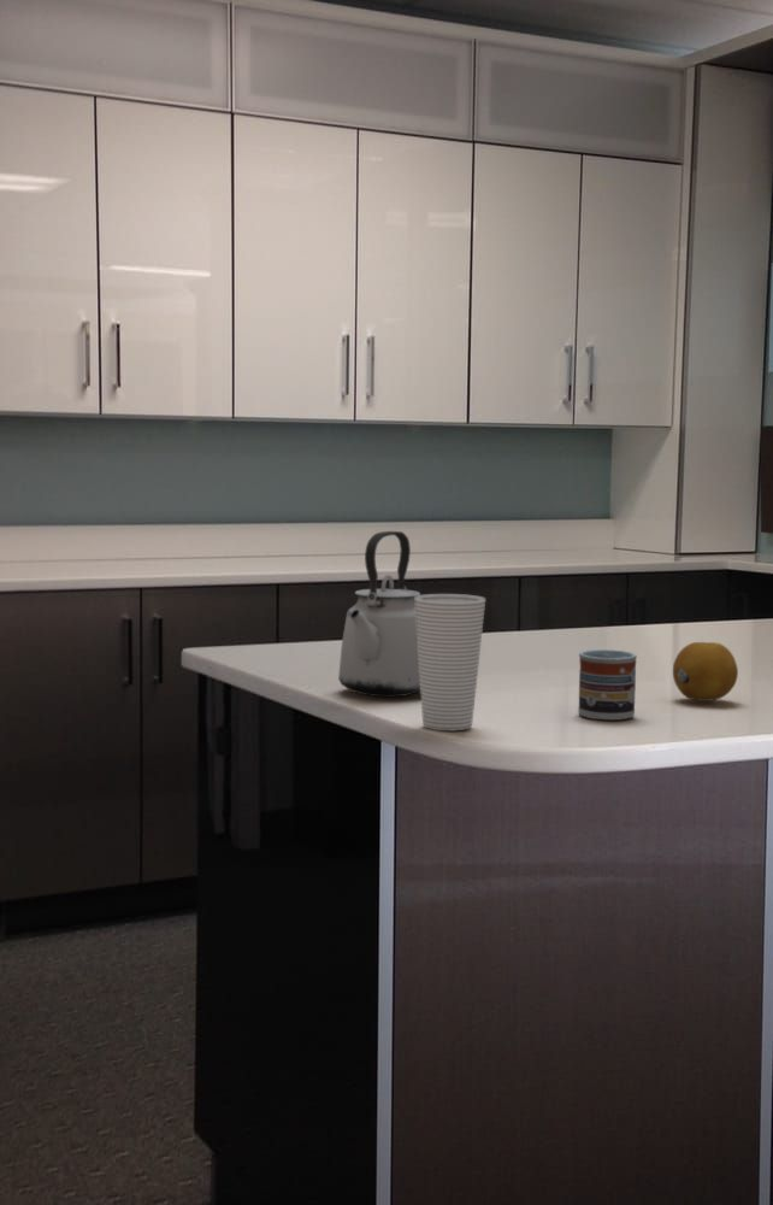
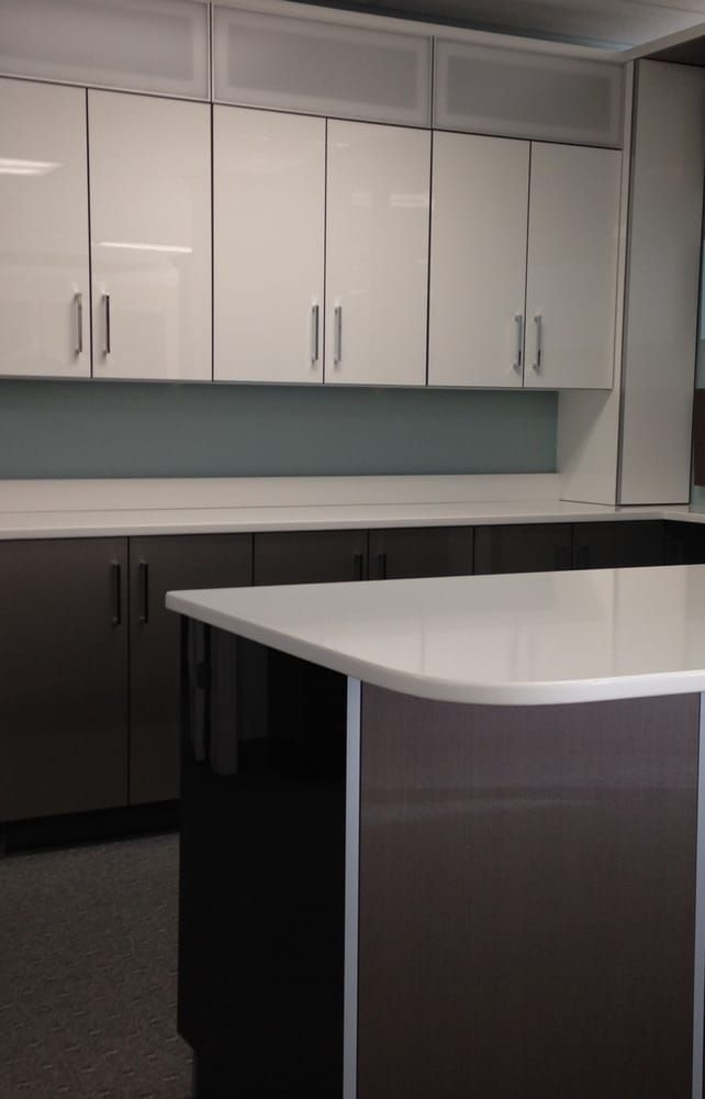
- fruit (704, 671)
- kettle (379, 613)
- cup (448, 662)
- cup (608, 682)
